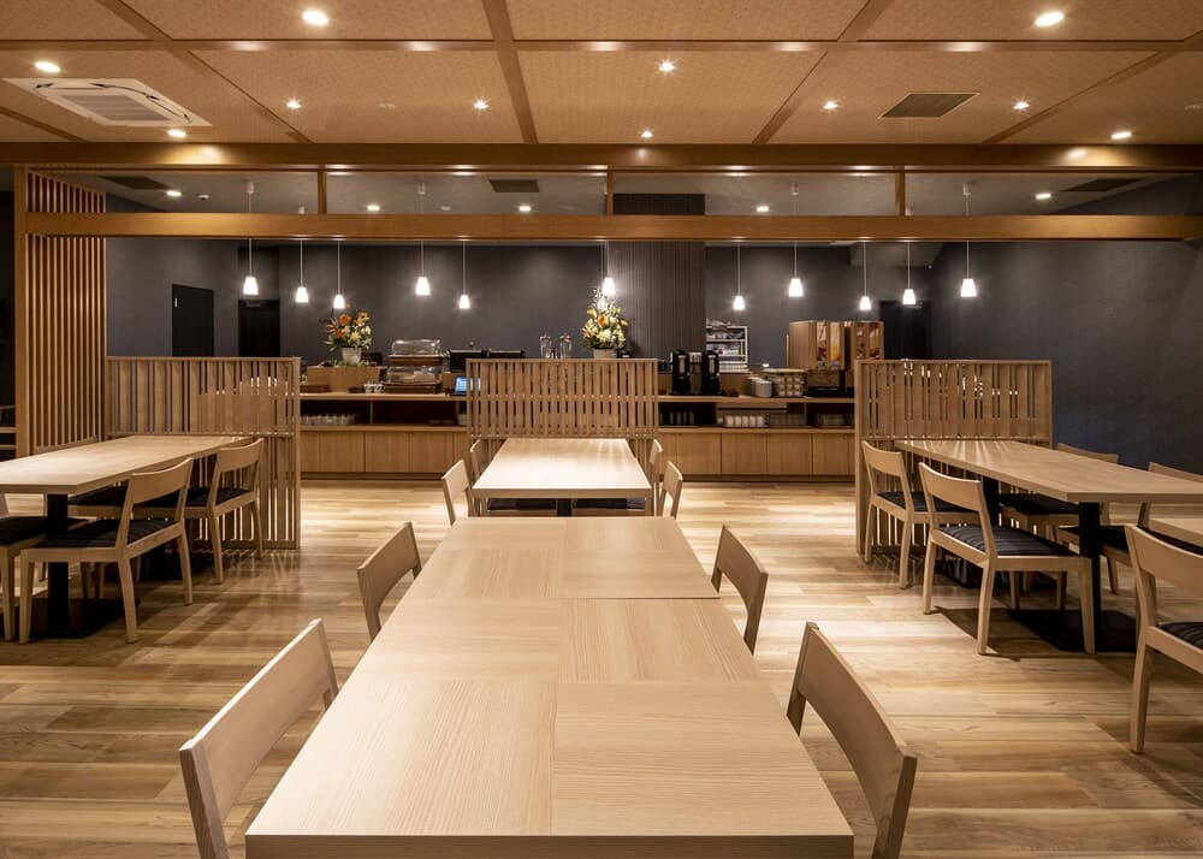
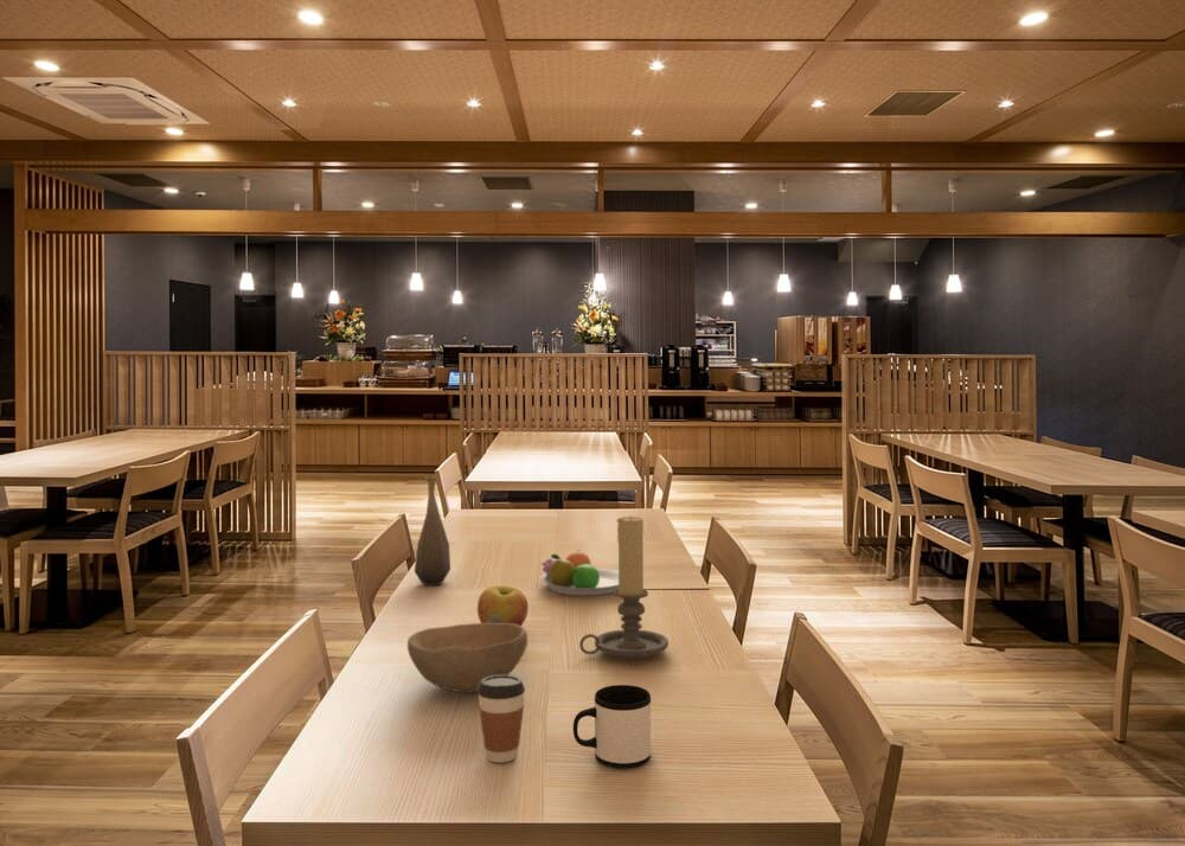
+ apple (502, 610)
+ coffee cup (501, 718)
+ bottle (433, 530)
+ mug (611, 725)
+ candle holder (623, 584)
+ bowl (467, 658)
+ fruit bowl (583, 569)
